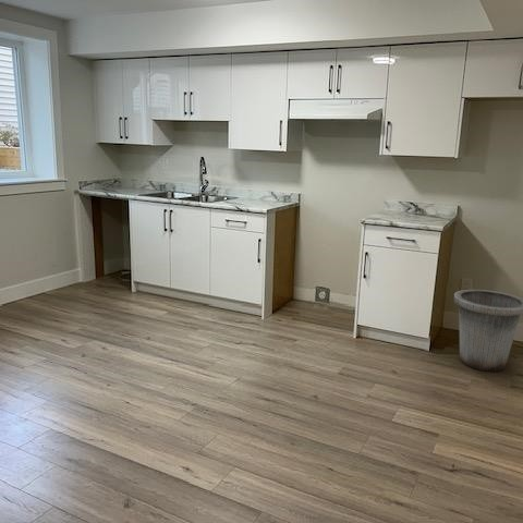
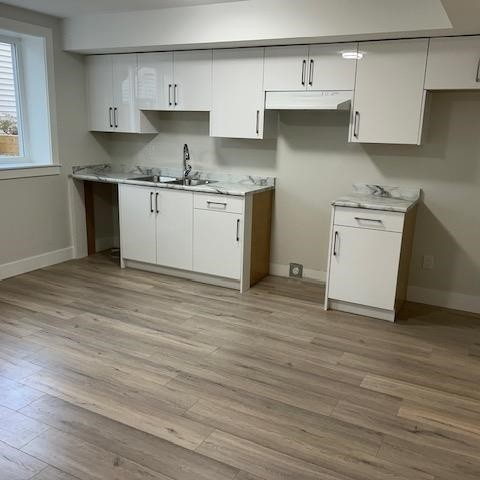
- trash can (486, 330)
